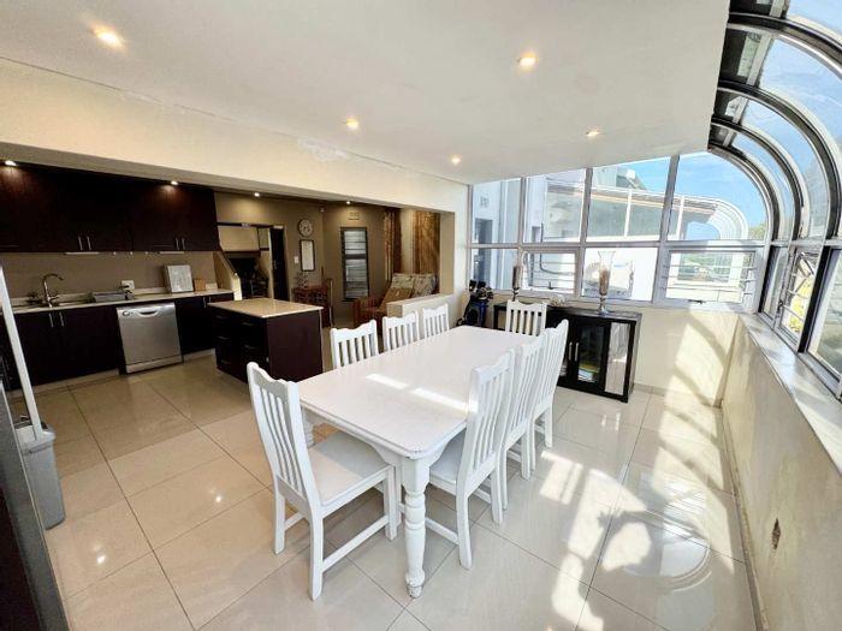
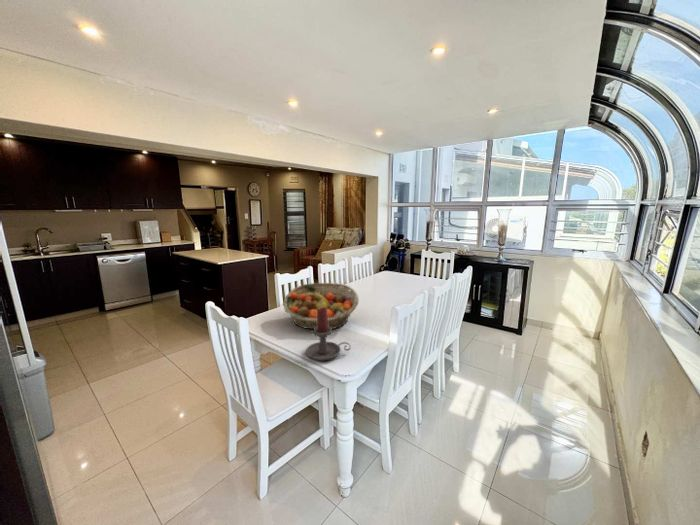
+ fruit basket (321, 305)
+ candle holder (328, 330)
